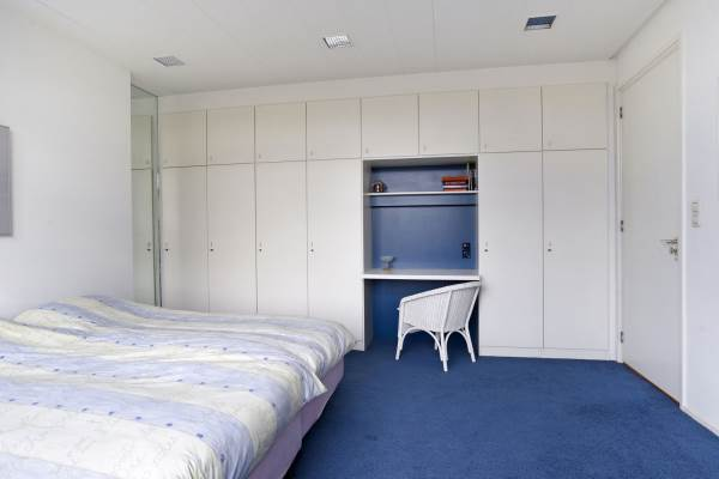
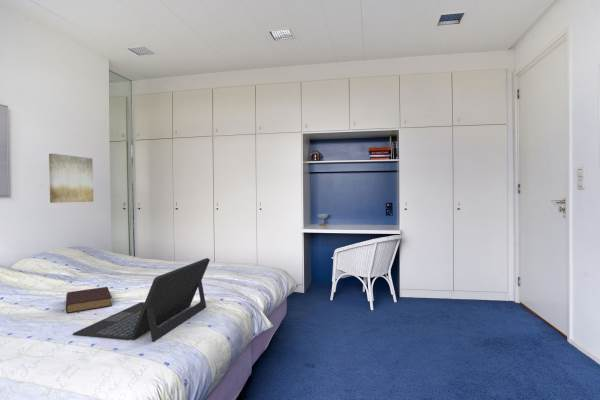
+ wall art (72, 179)
+ book (88, 298)
+ laptop (148, 293)
